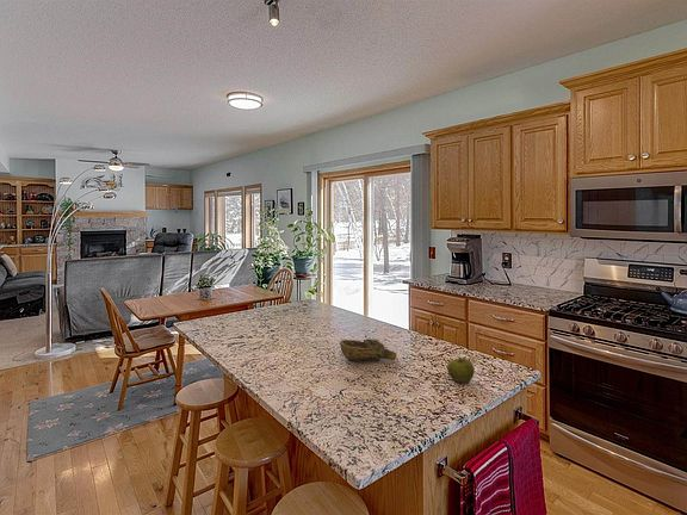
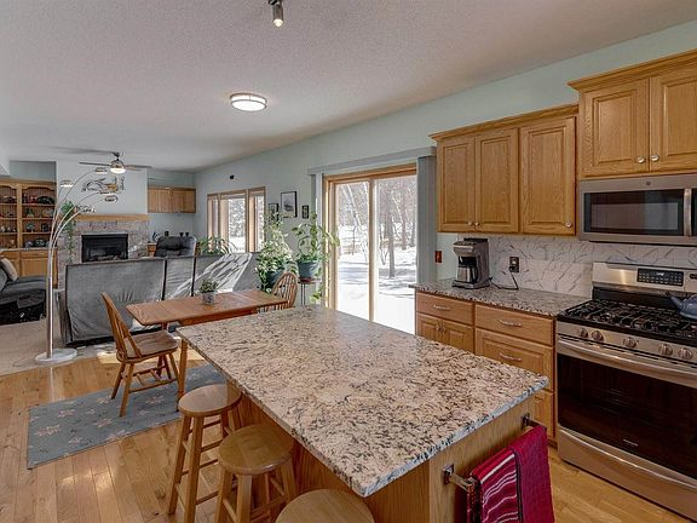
- apple (460, 368)
- decorative bowl (367, 348)
